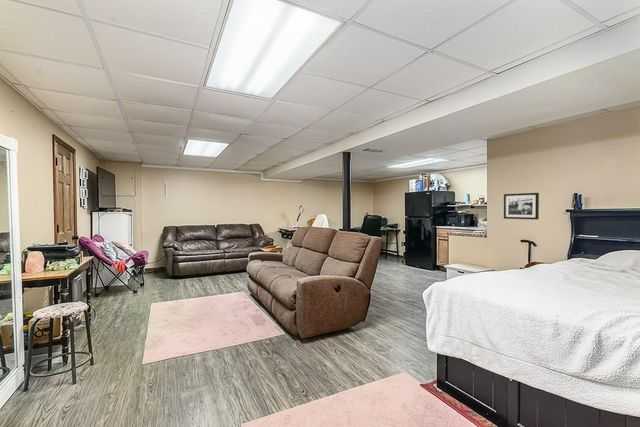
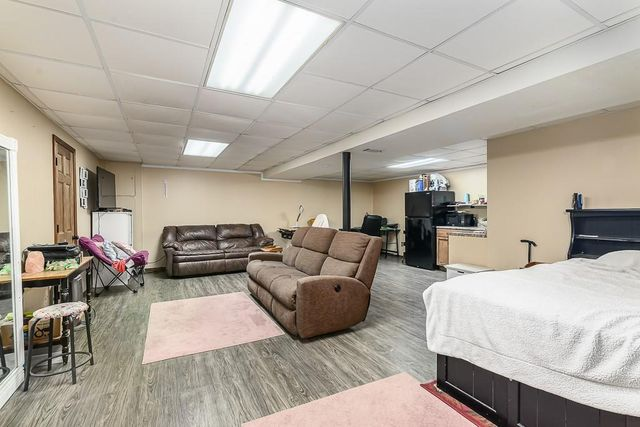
- picture frame (520, 206)
